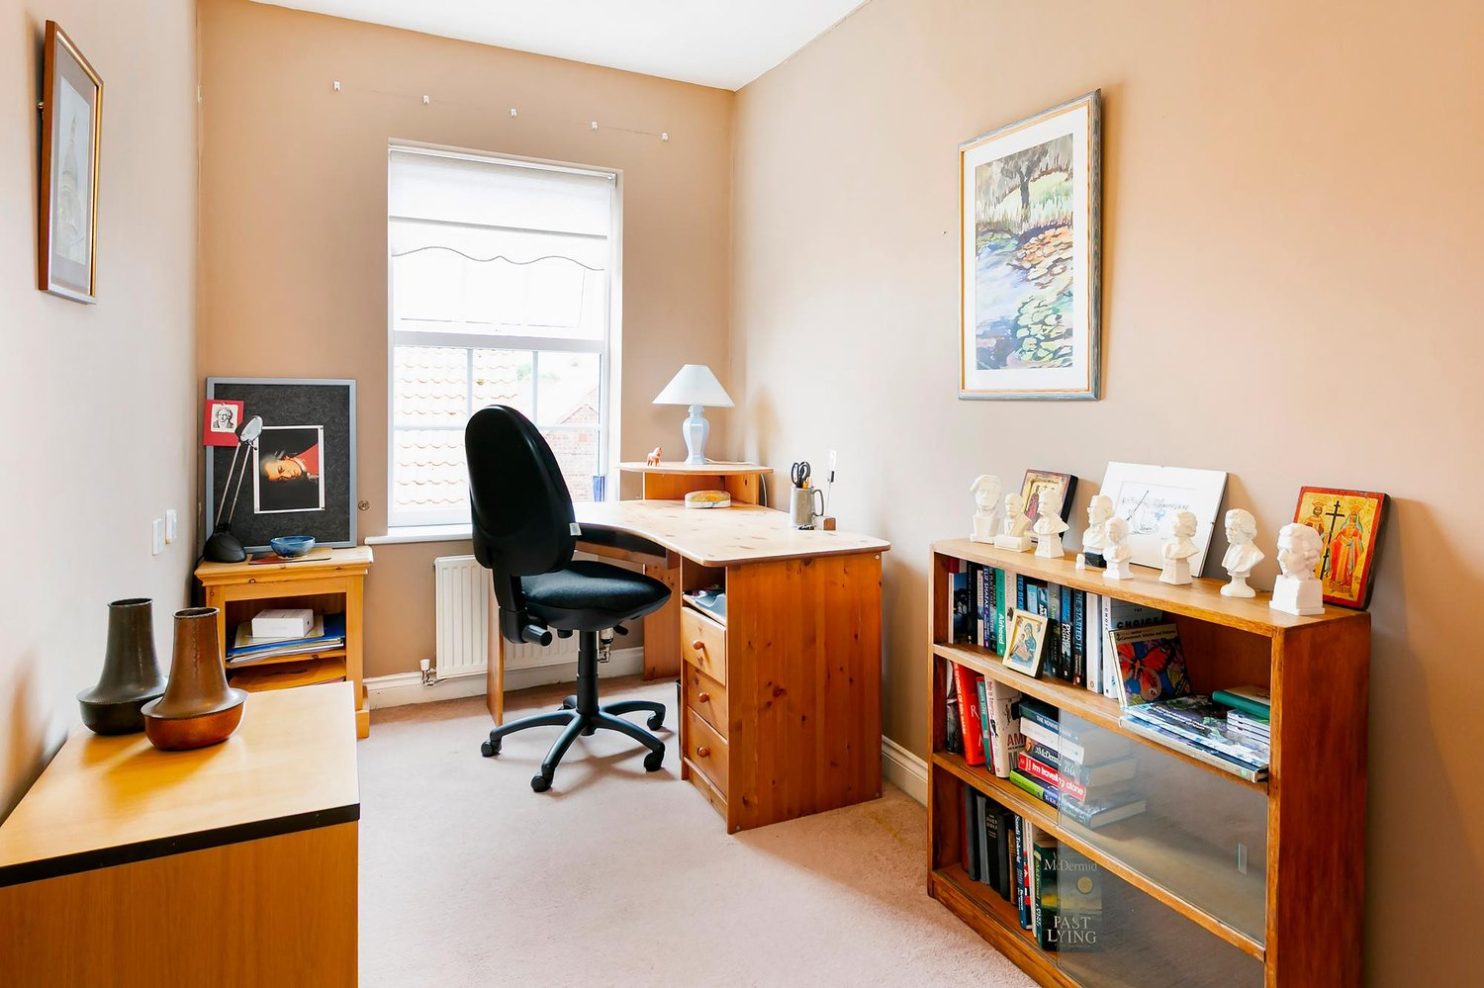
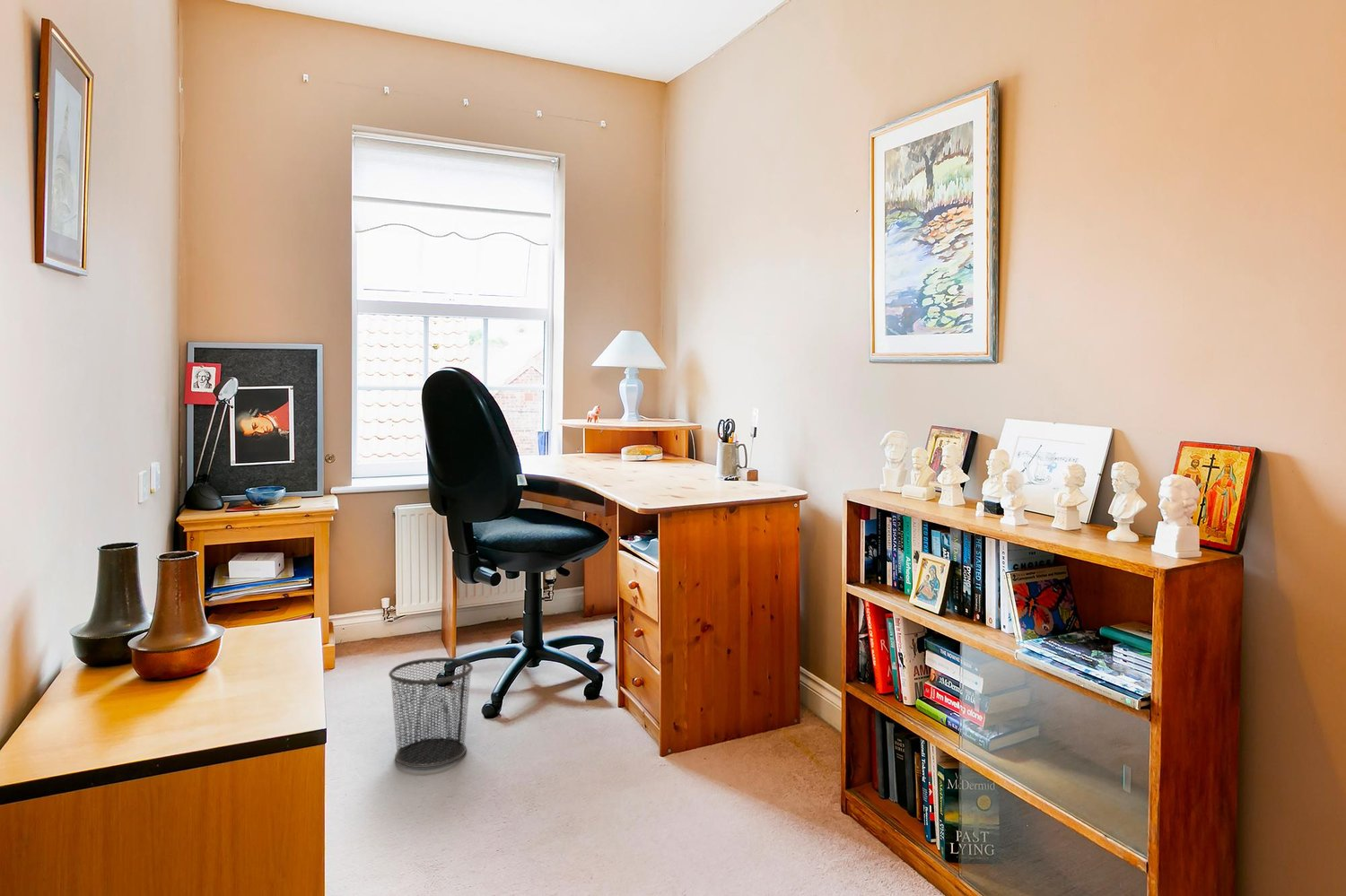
+ waste bin (431, 710)
